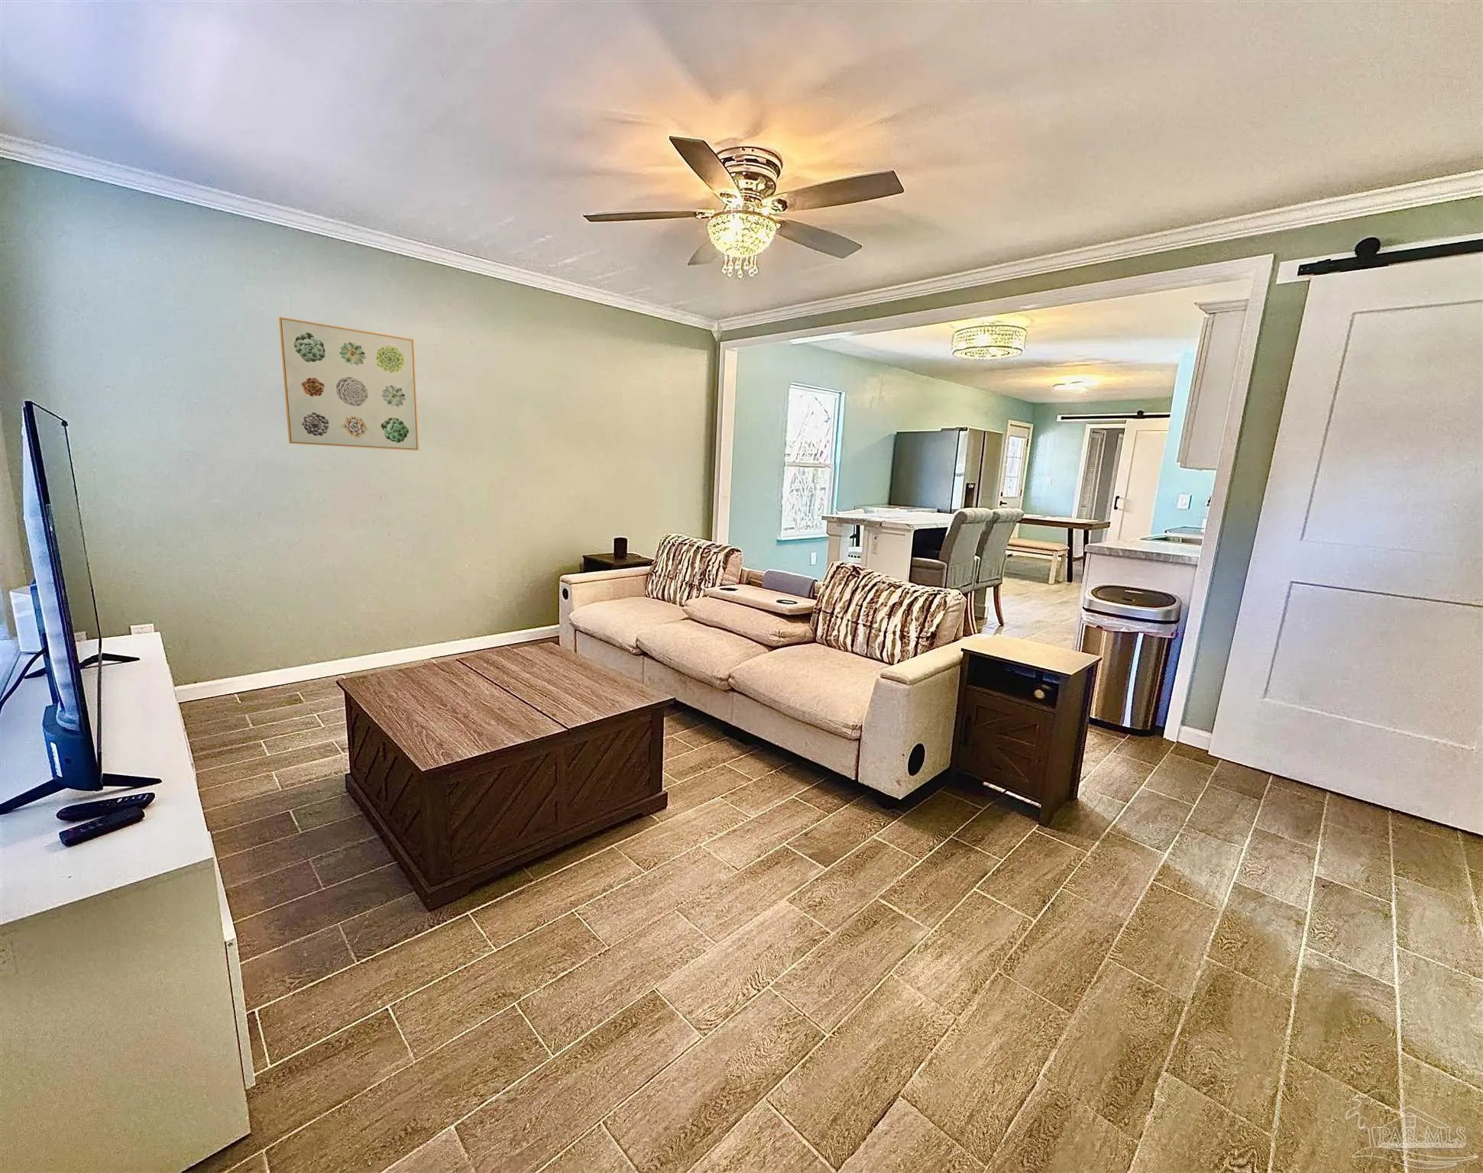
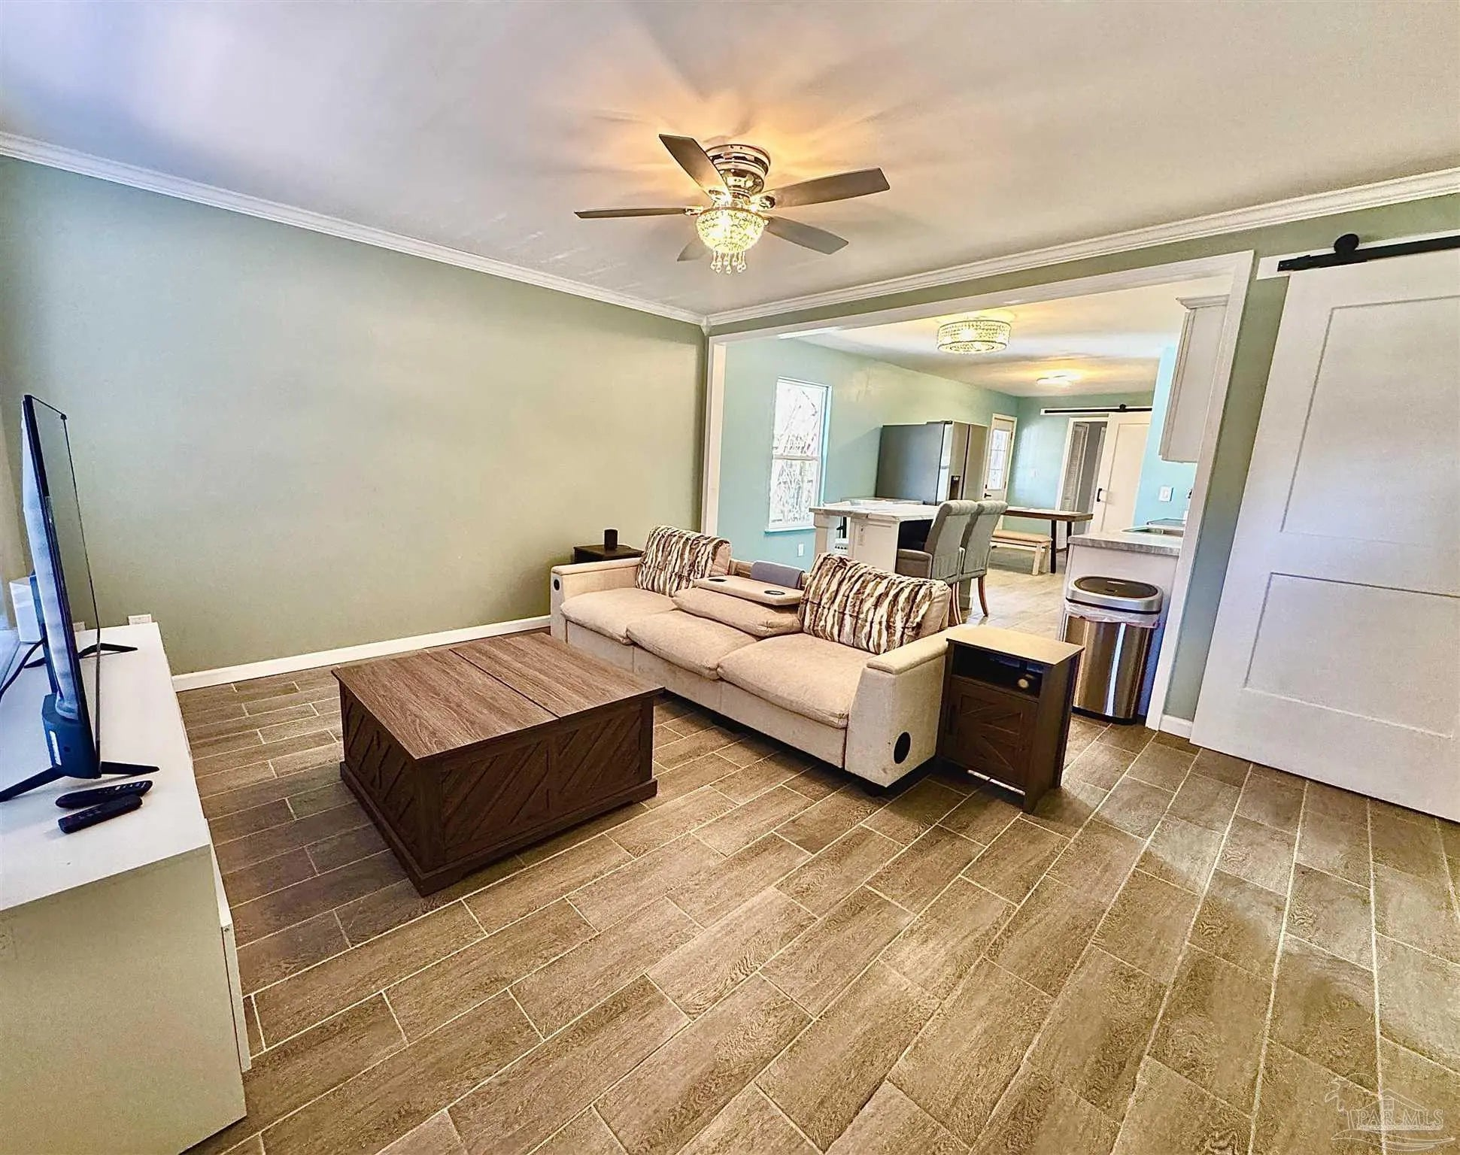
- wall art (354, 389)
